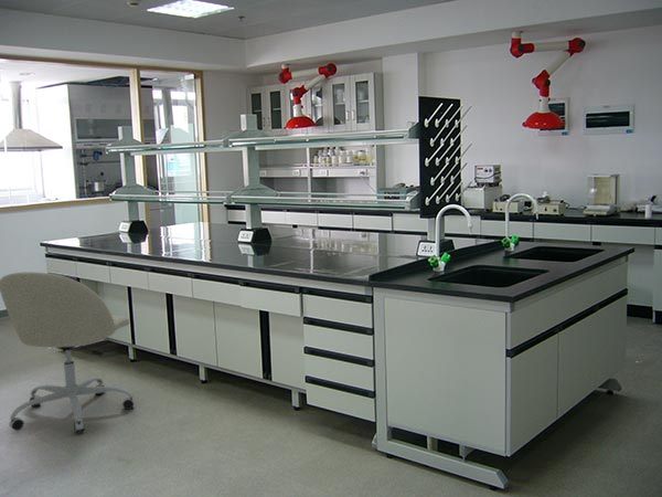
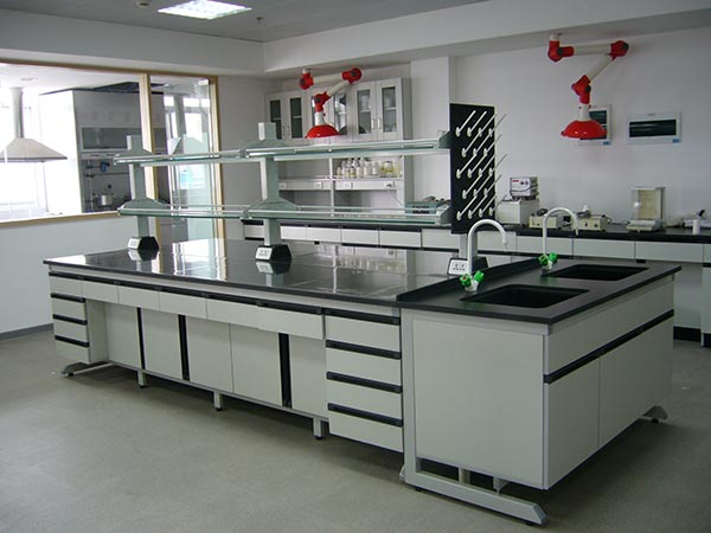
- office chair (68, 338)
